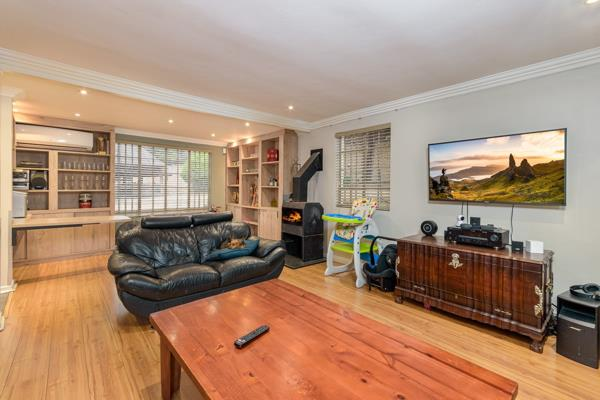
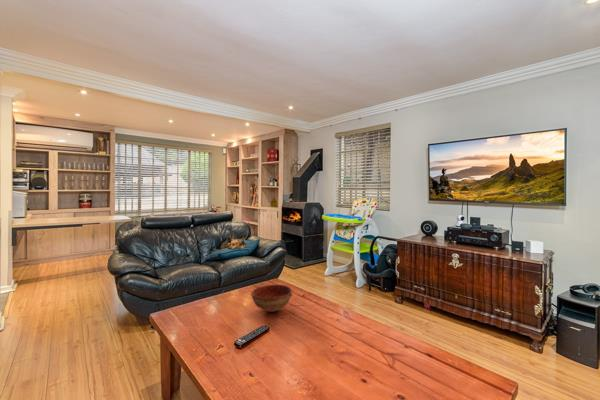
+ bowl (271, 299)
